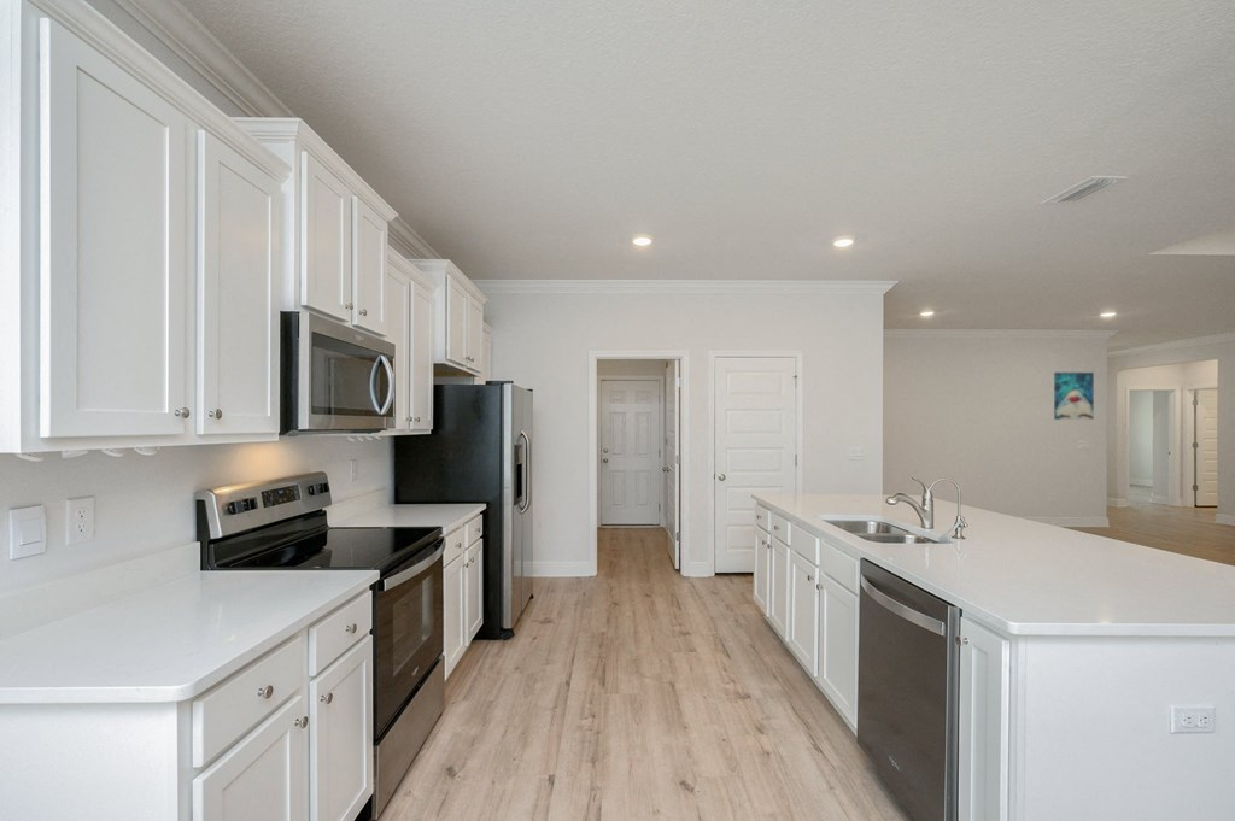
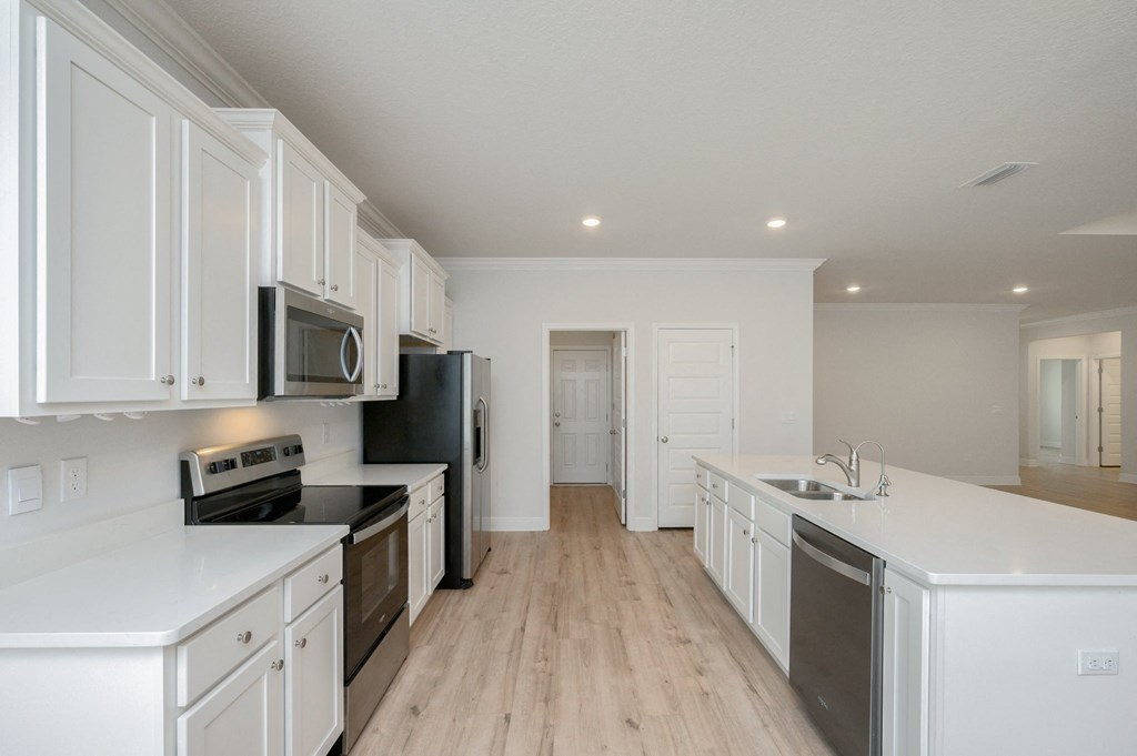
- wall art (1073, 395)
